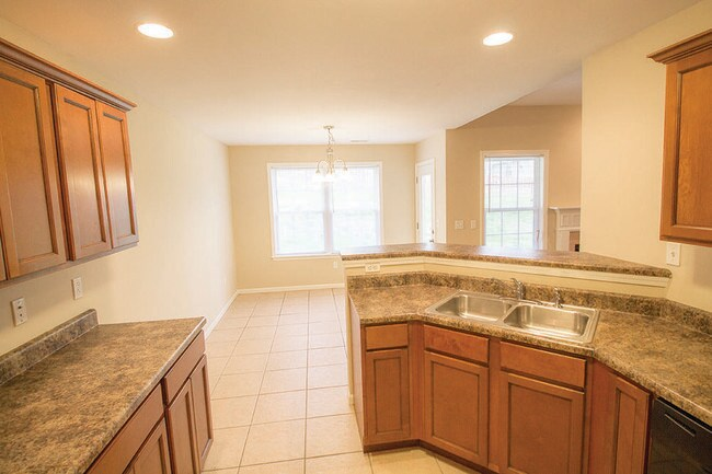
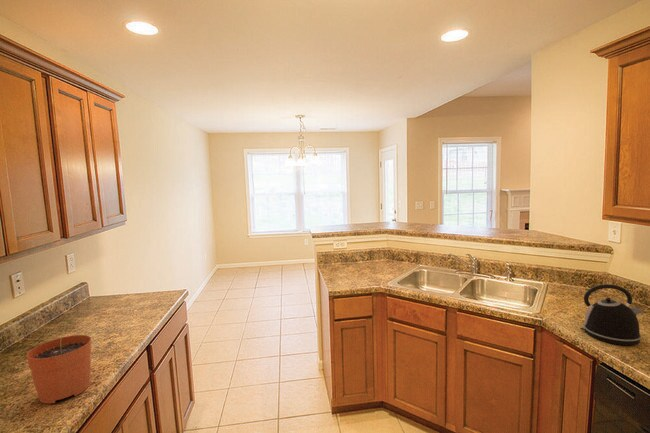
+ kettle (611, 310)
+ plant pot (61, 357)
